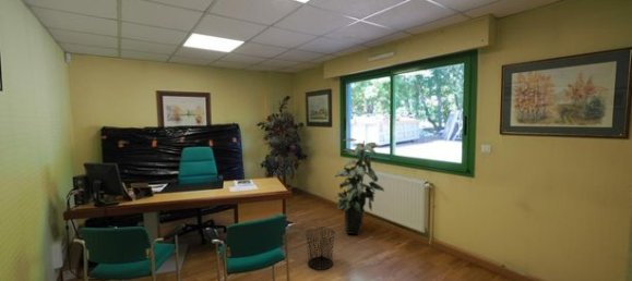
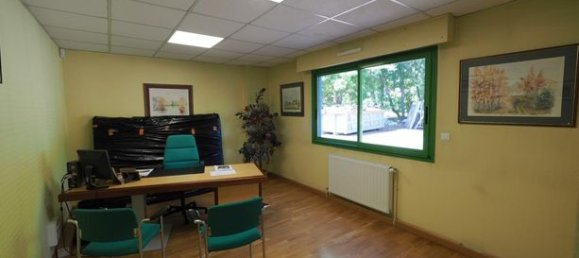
- indoor plant (356, 185)
- waste bin (320, 247)
